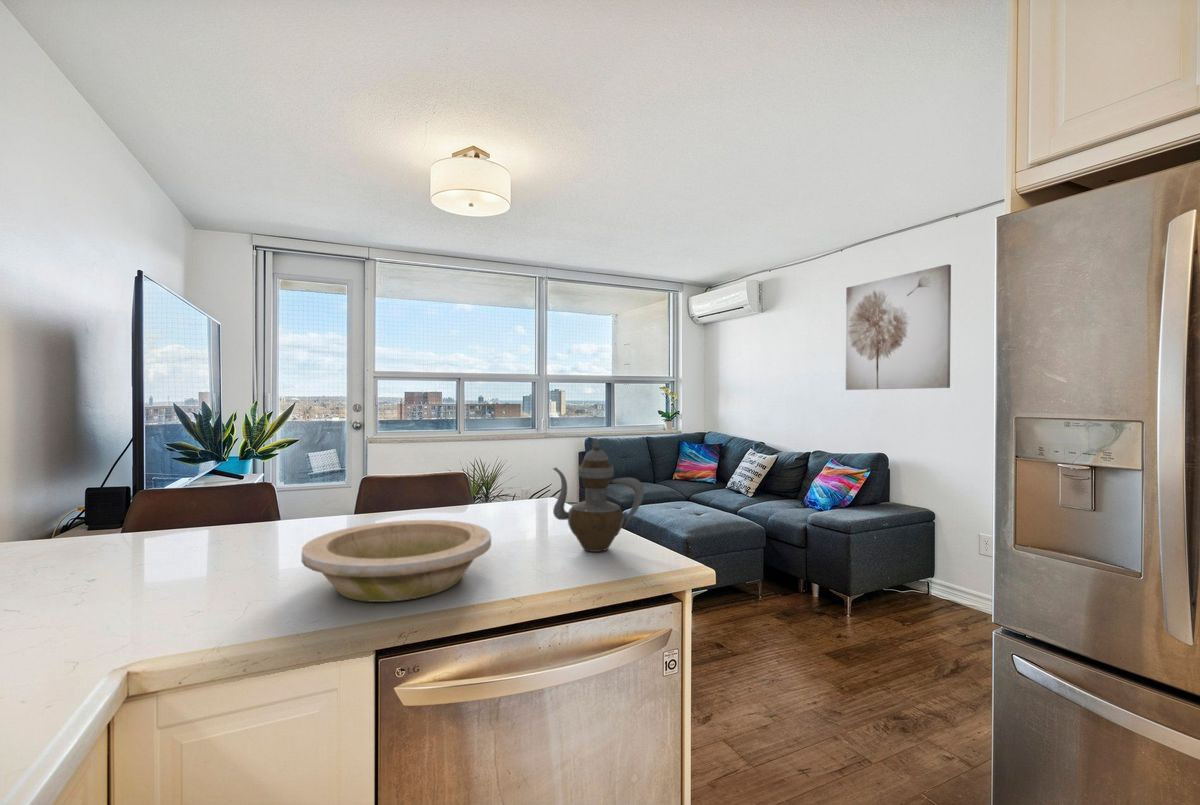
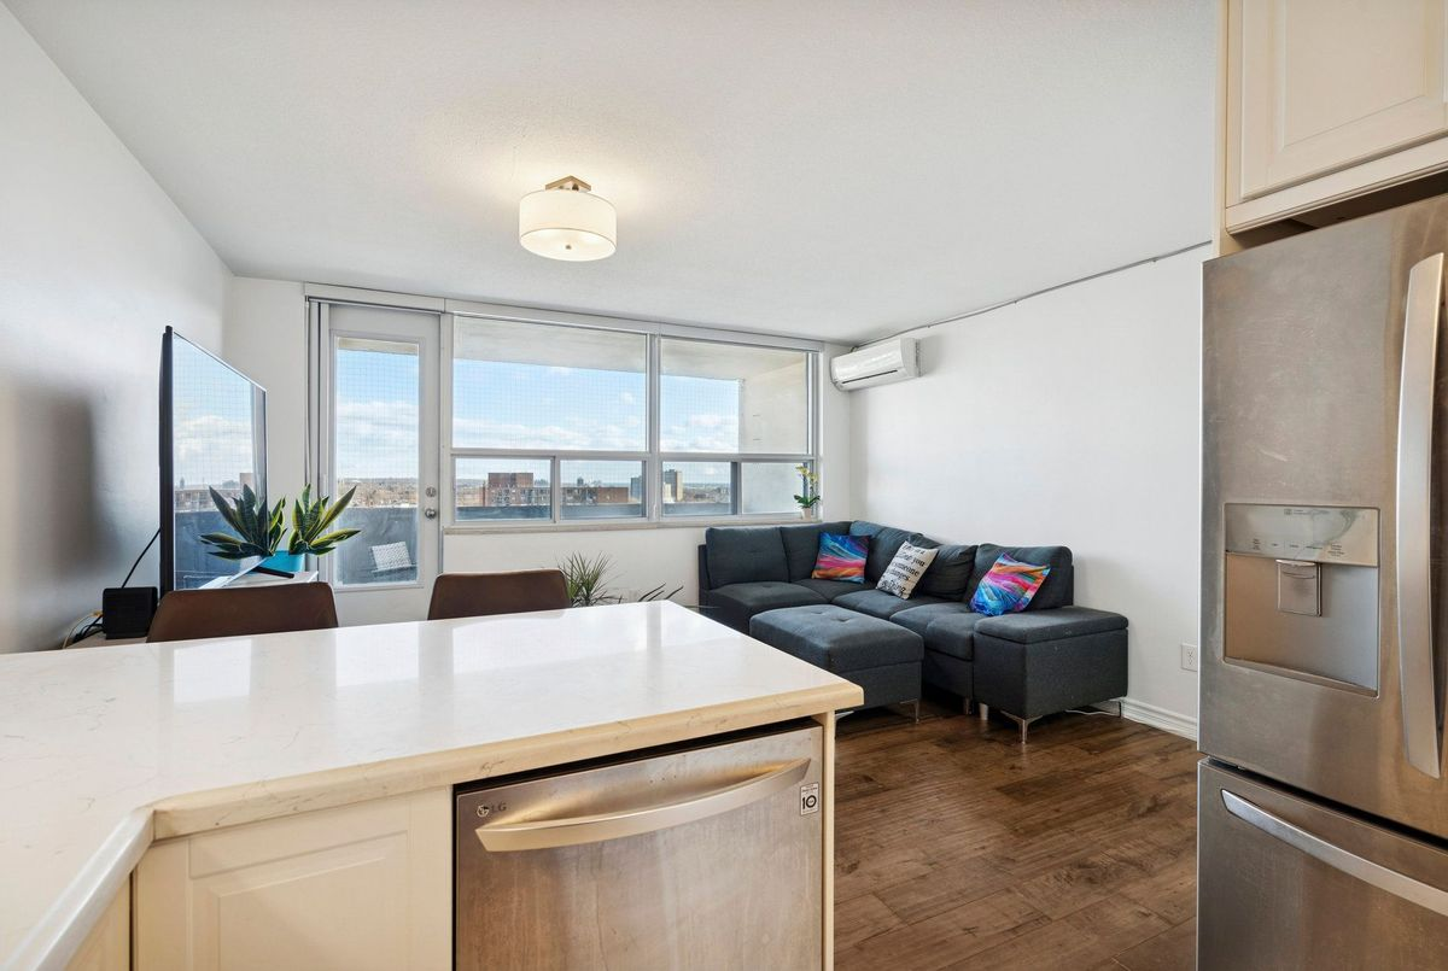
- wall art (893, 333)
- teapot (597, 493)
- bowl (401, 559)
